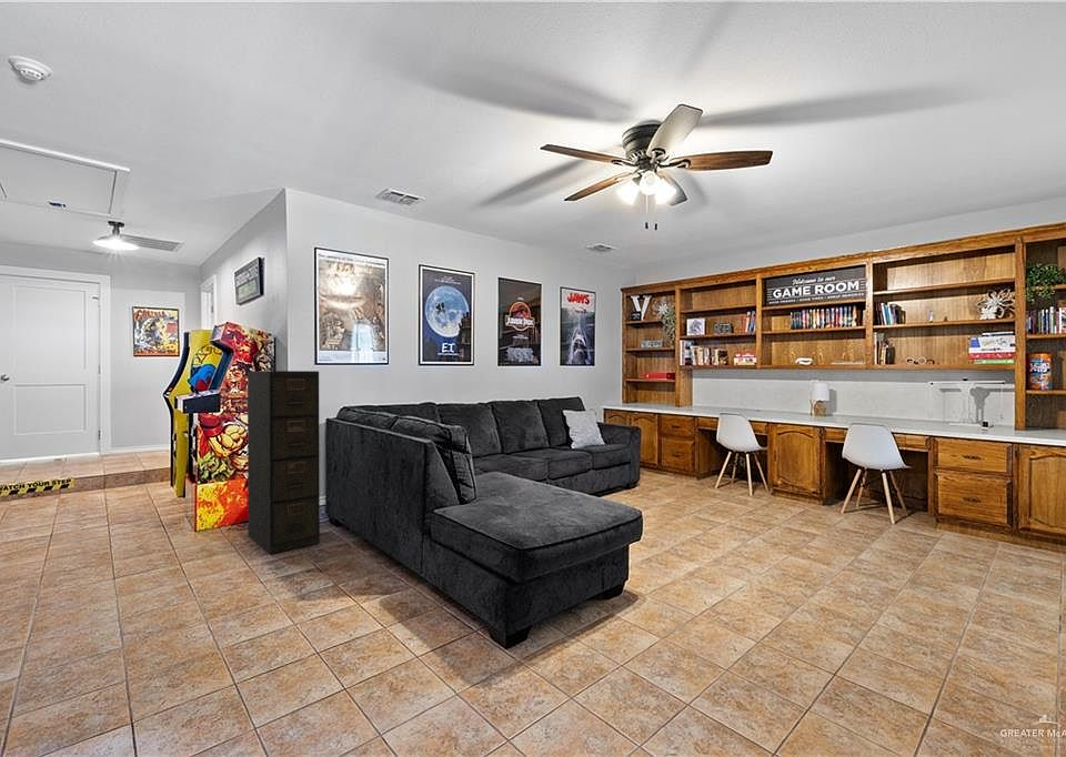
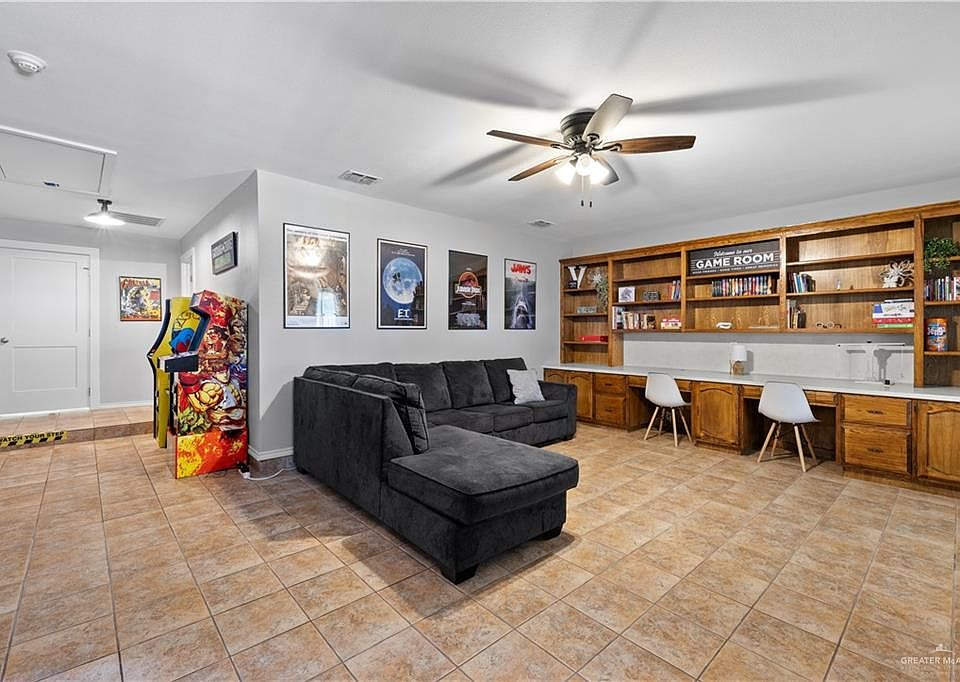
- filing cabinet (283, 455)
